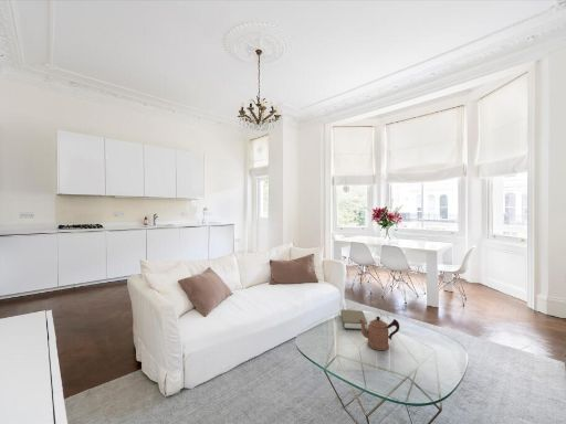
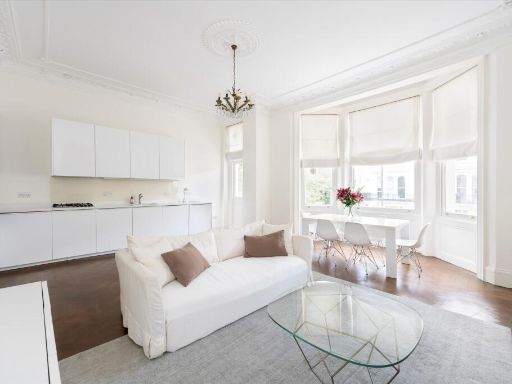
- book (353, 318)
- coffeepot (378, 330)
